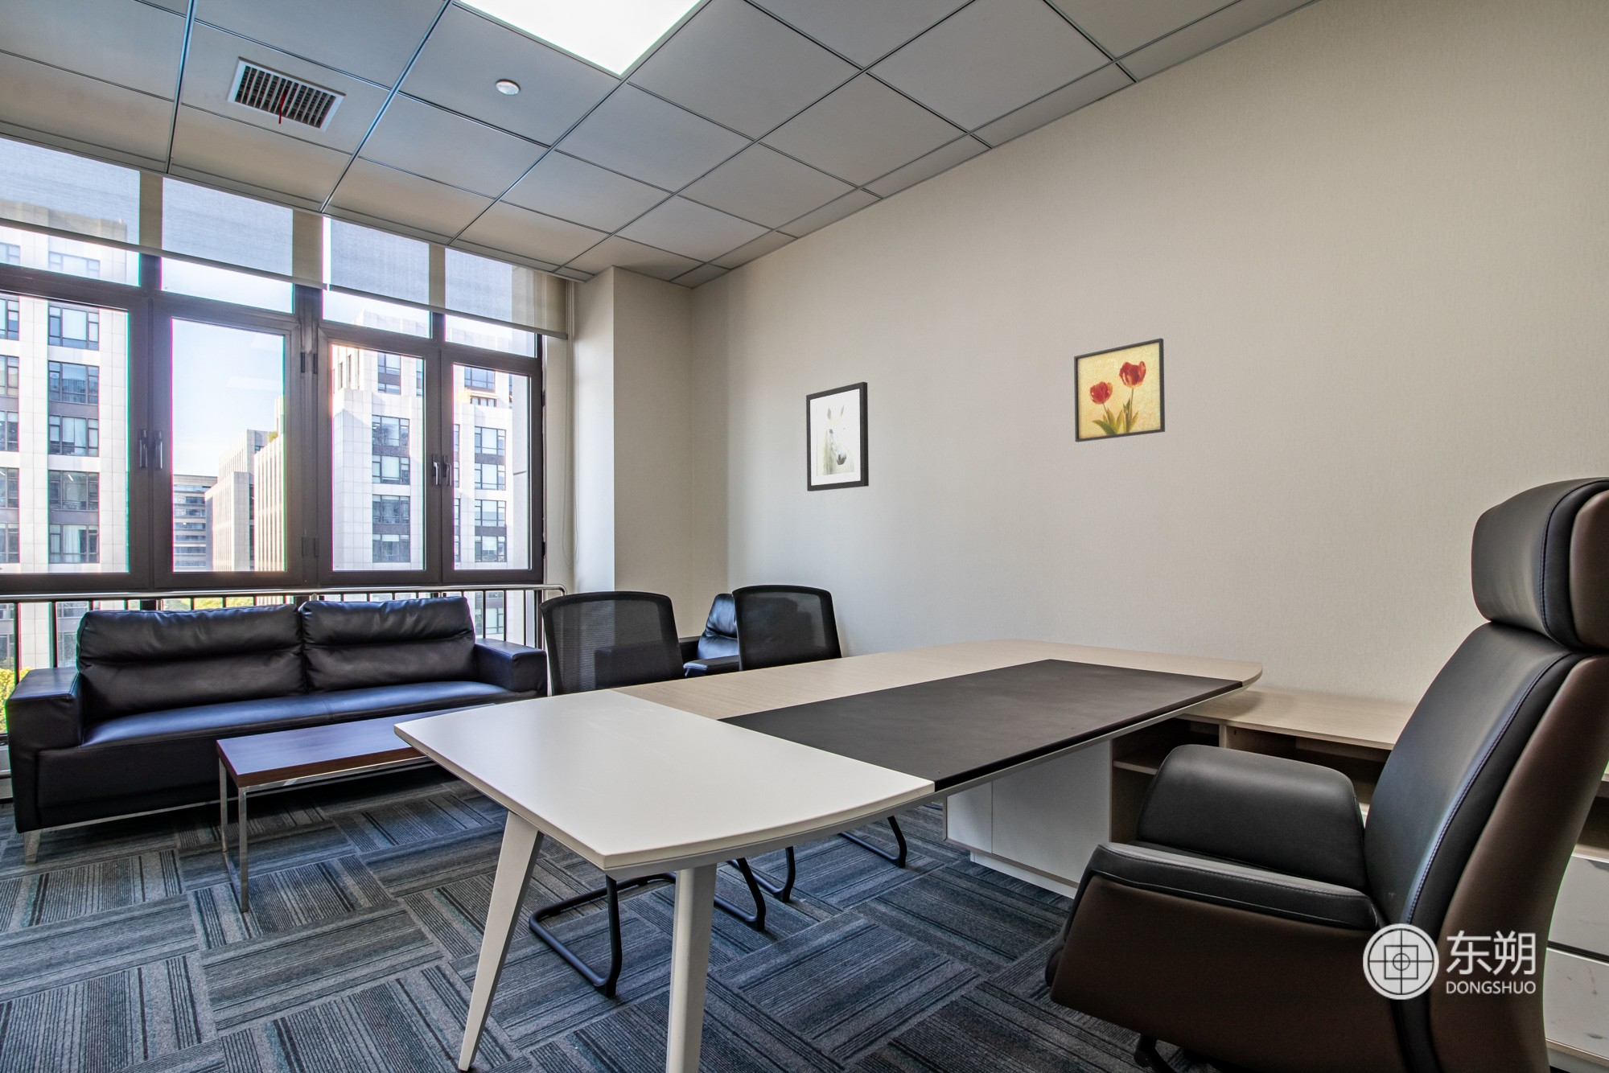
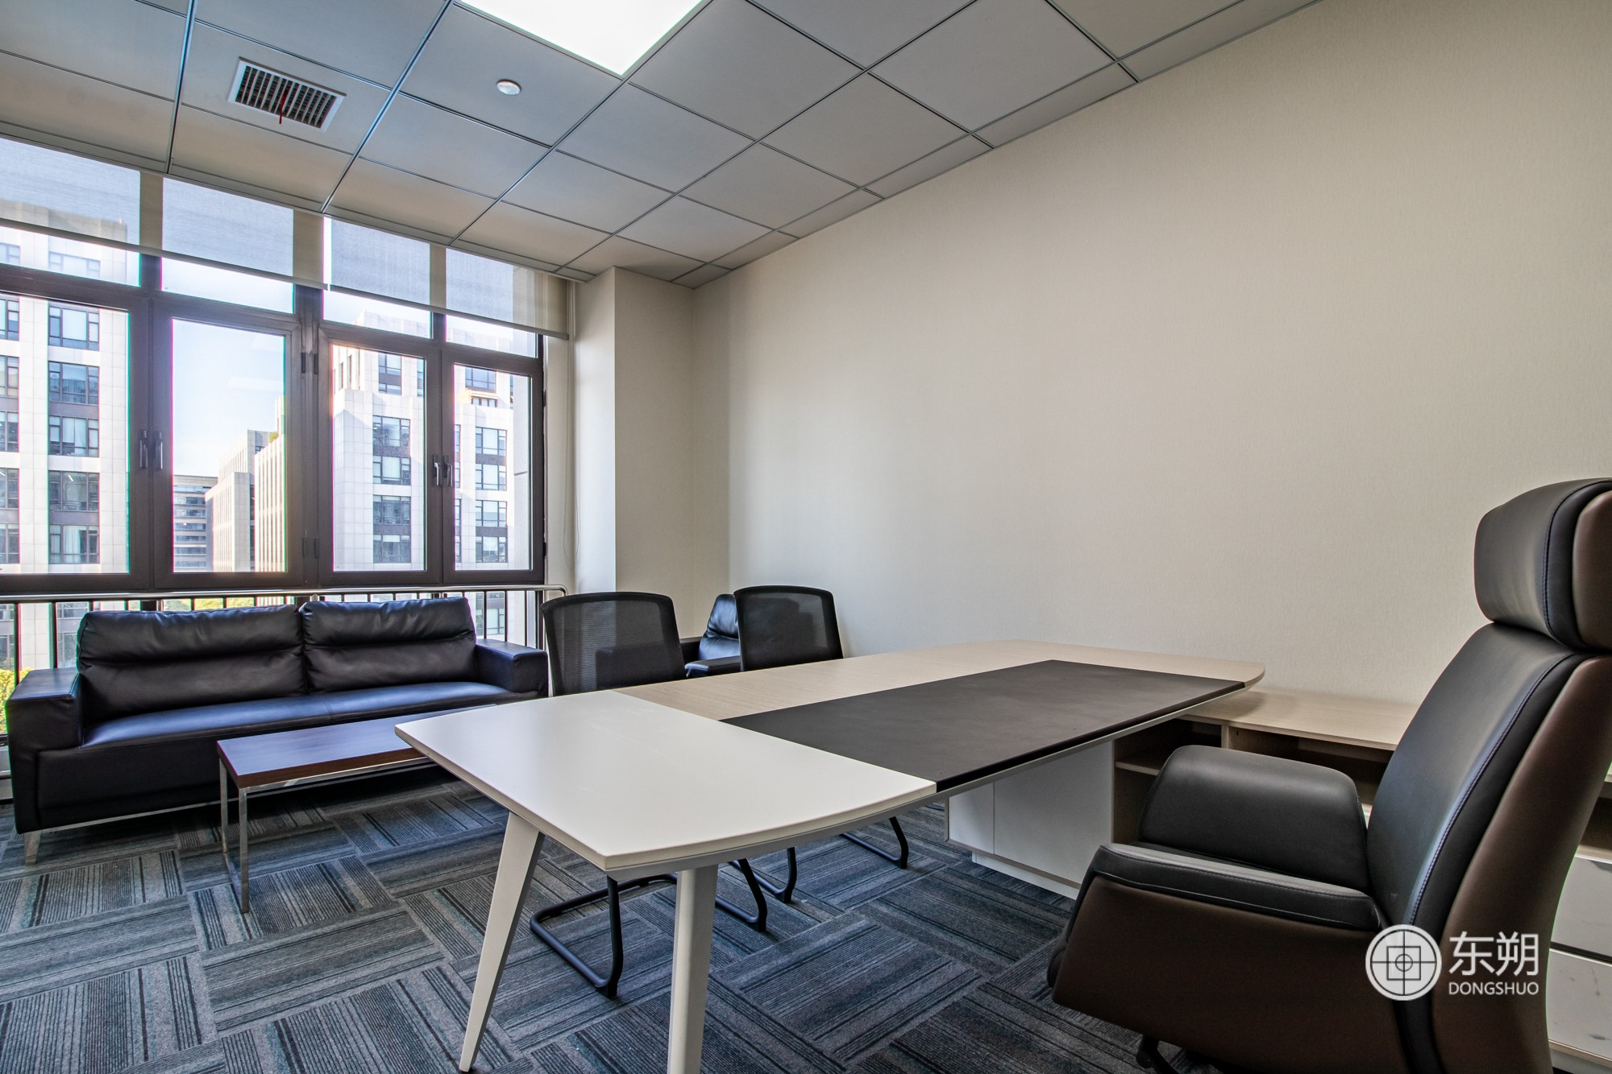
- wall art (836, 438)
- wall art (1118, 393)
